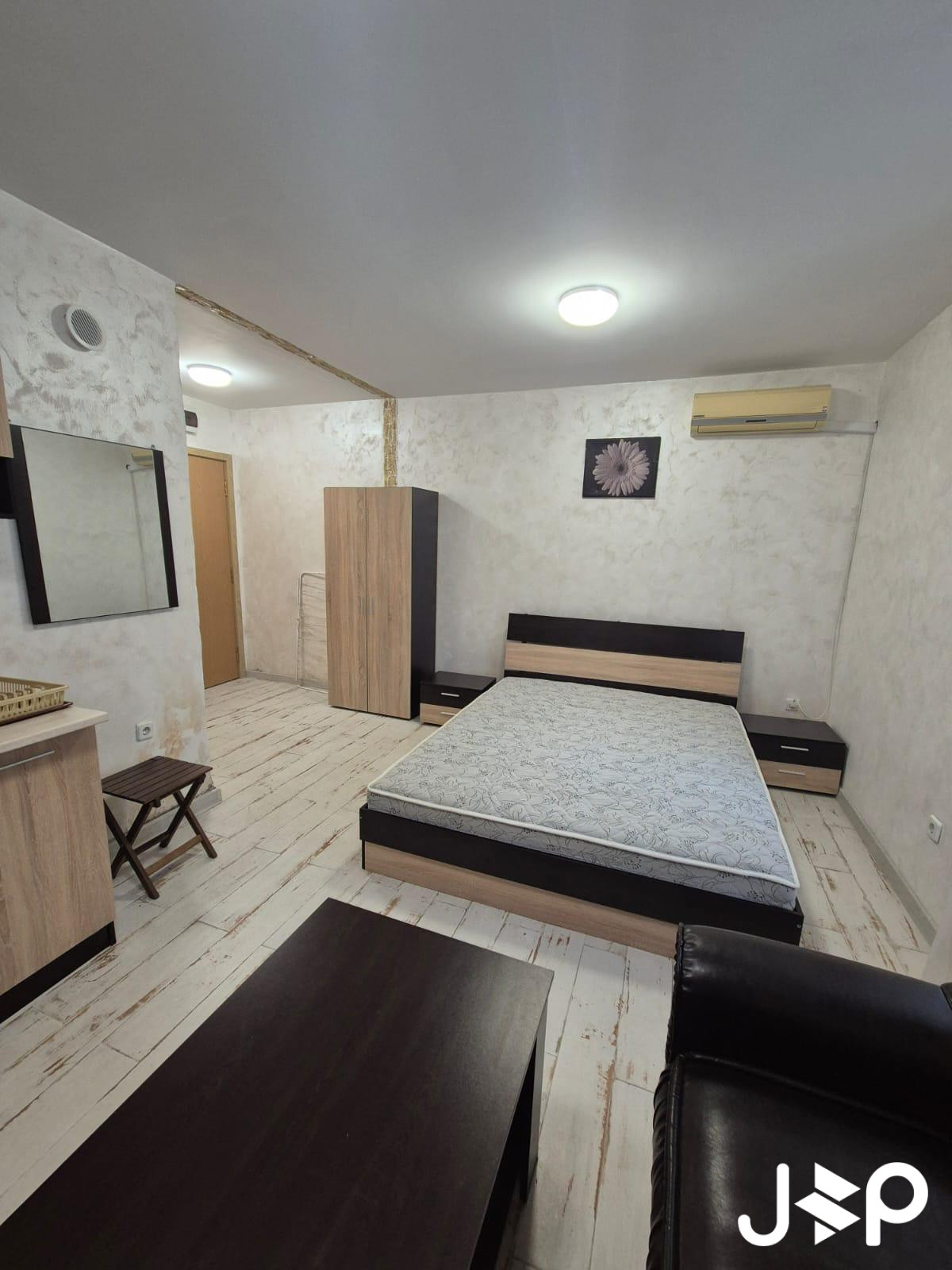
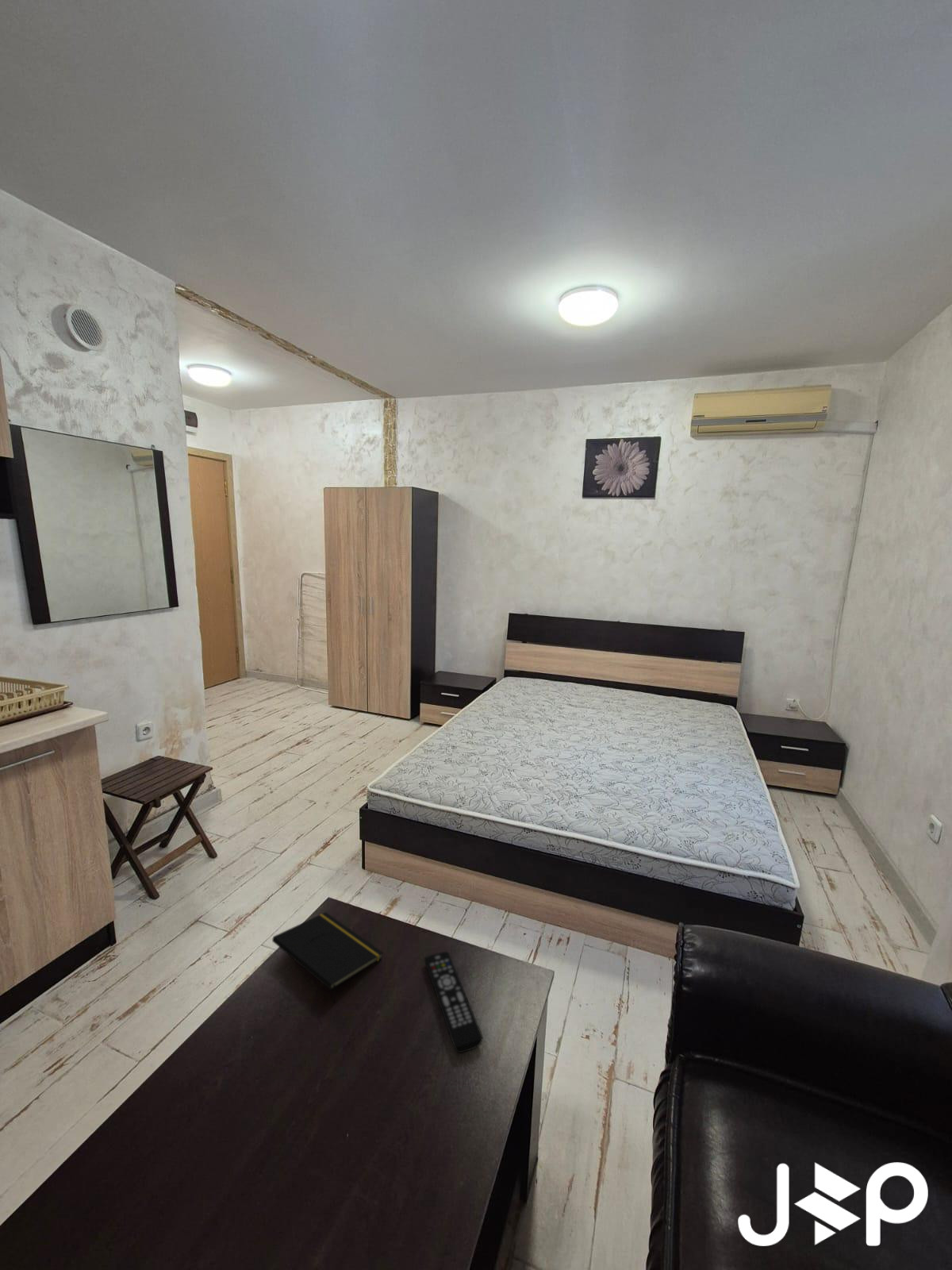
+ remote control (451, 997)
+ notepad (328, 947)
